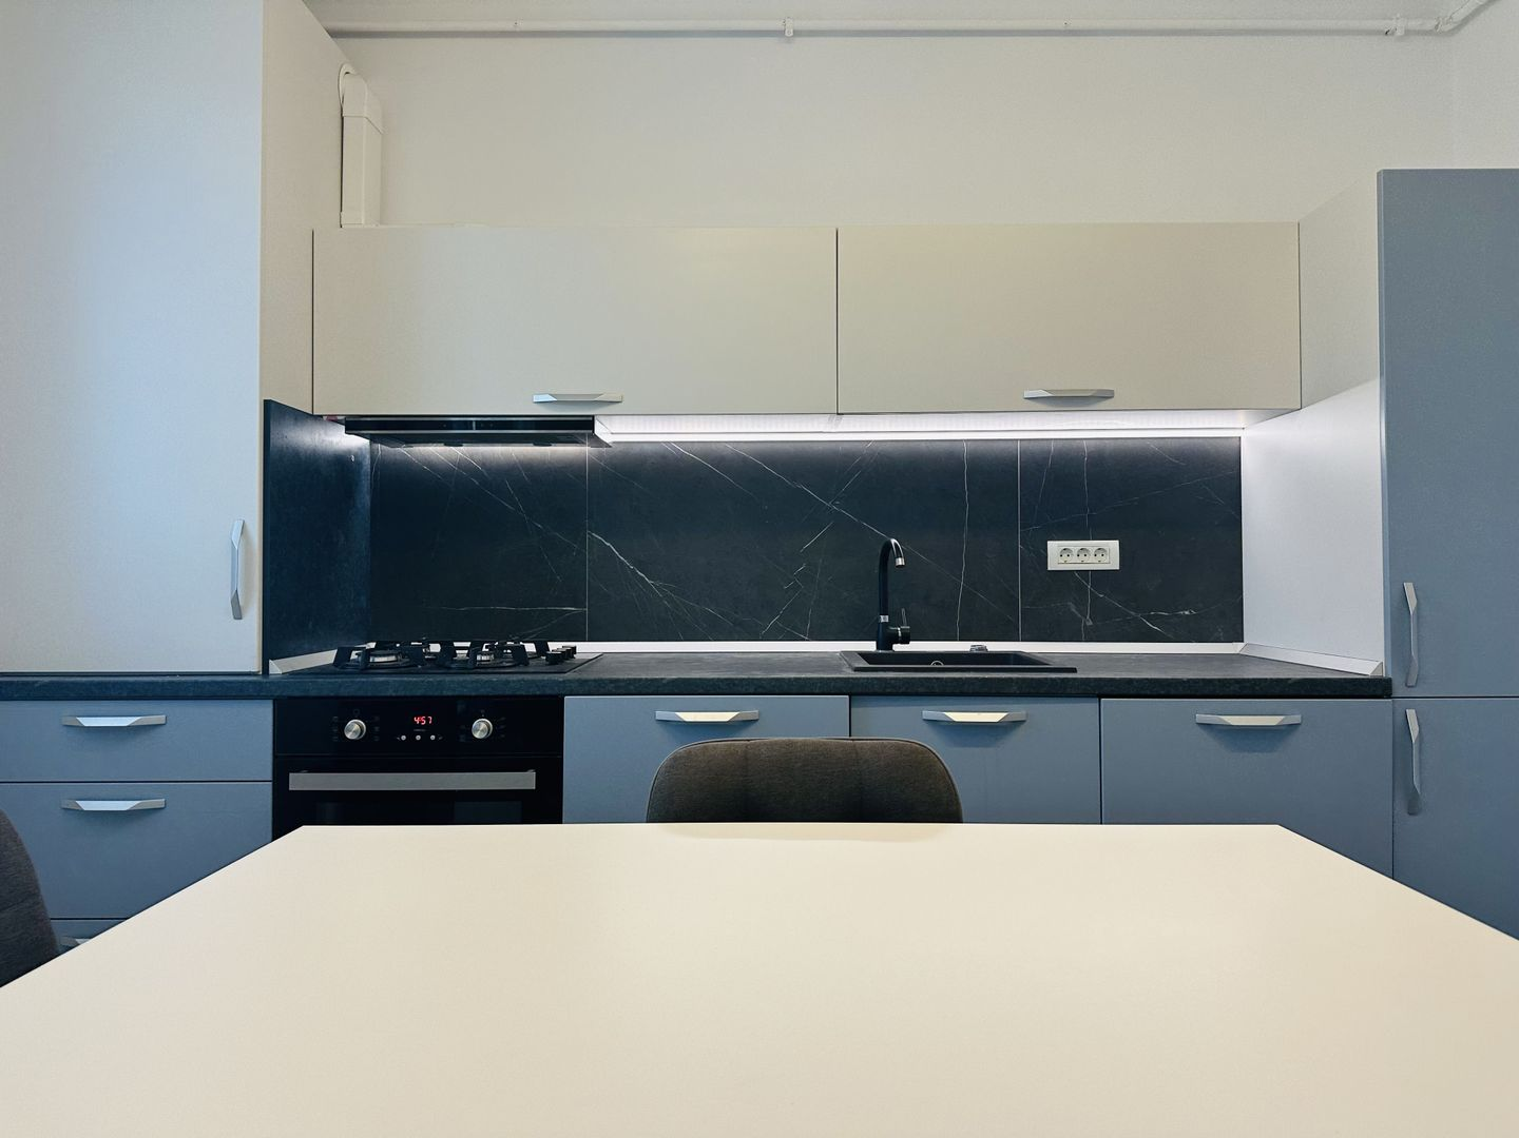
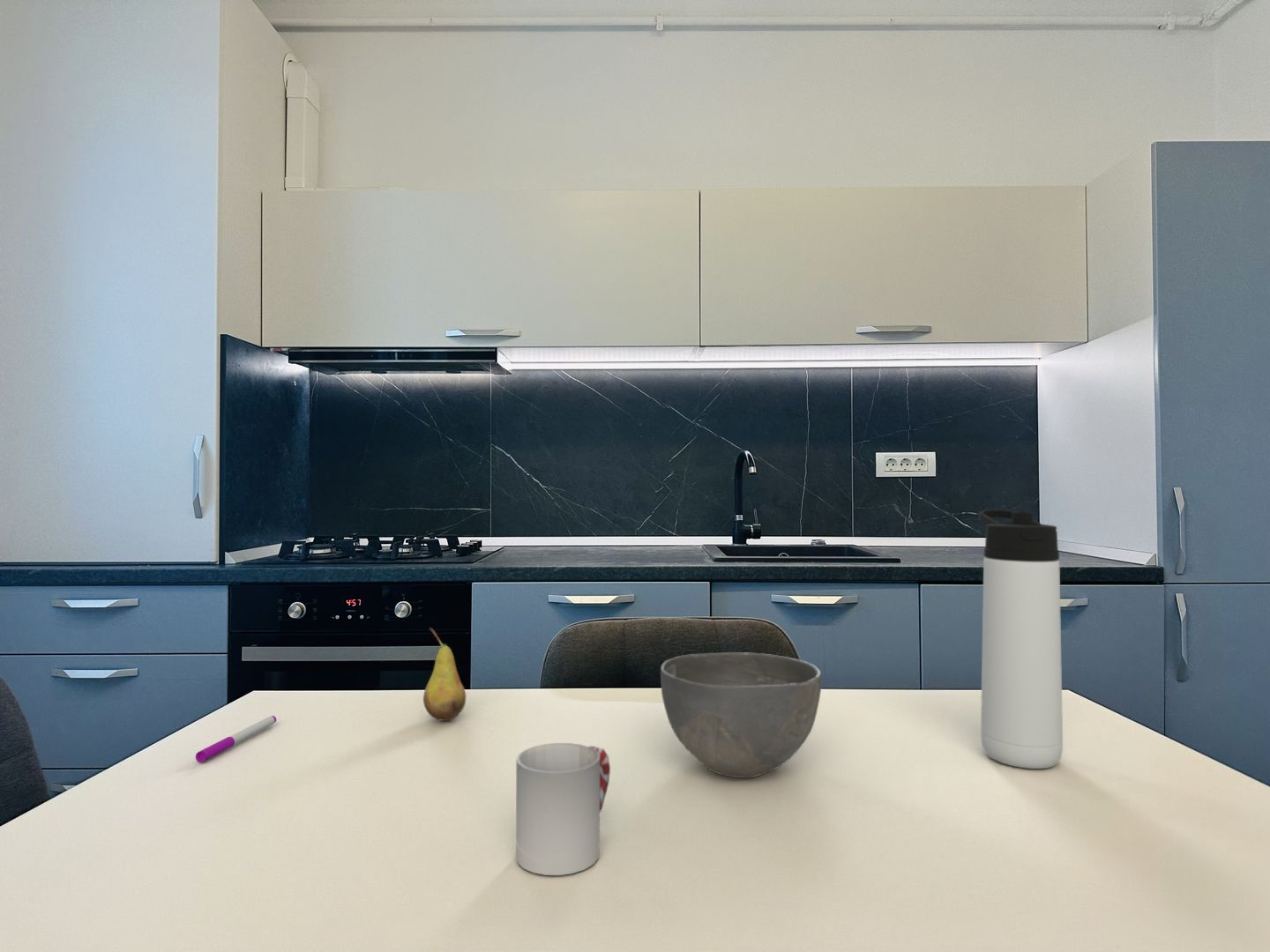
+ cup (570, 800)
+ pen (239, 736)
+ fruit (444, 673)
+ bowl (739, 715)
+ thermos bottle (1013, 631)
